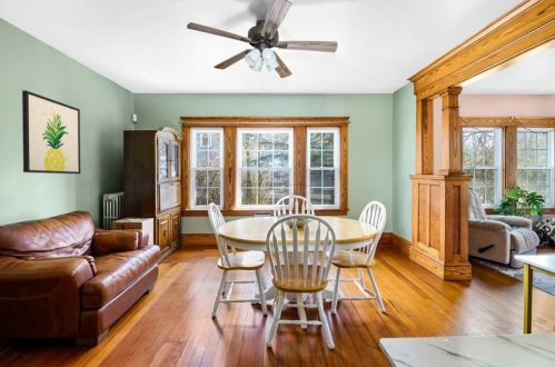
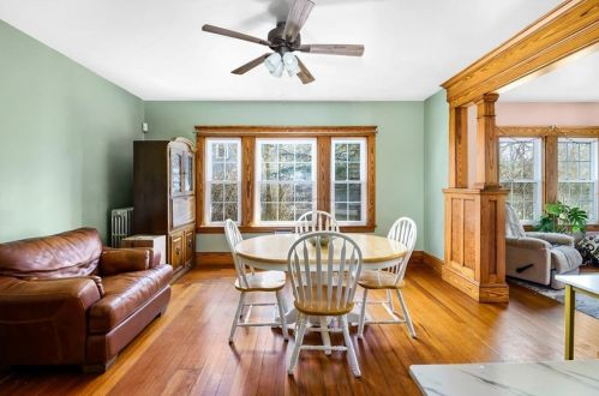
- wall art (54, 137)
